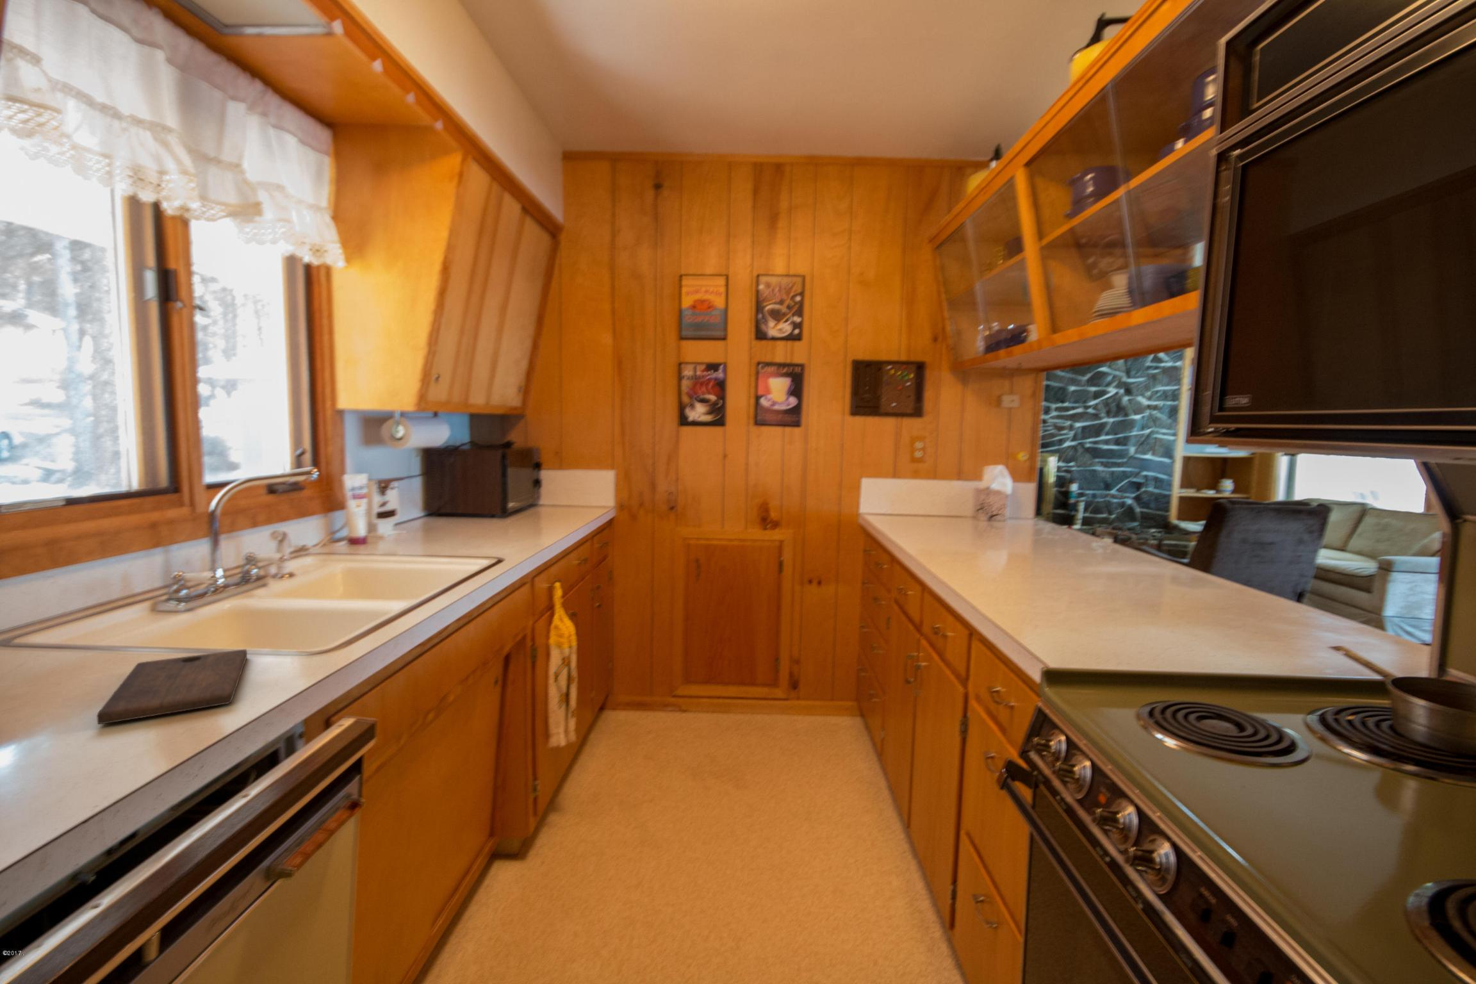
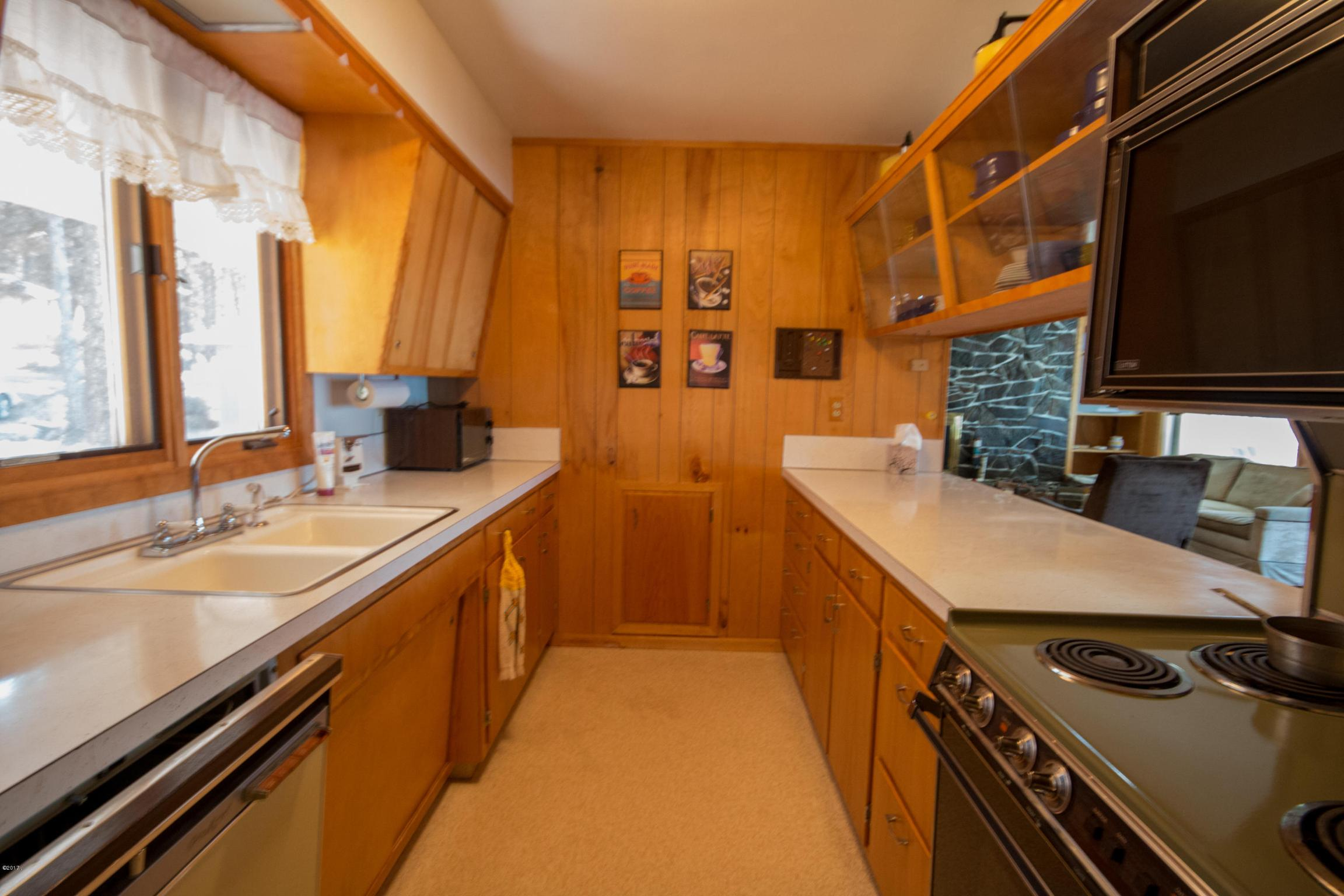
- cutting board (181, 682)
